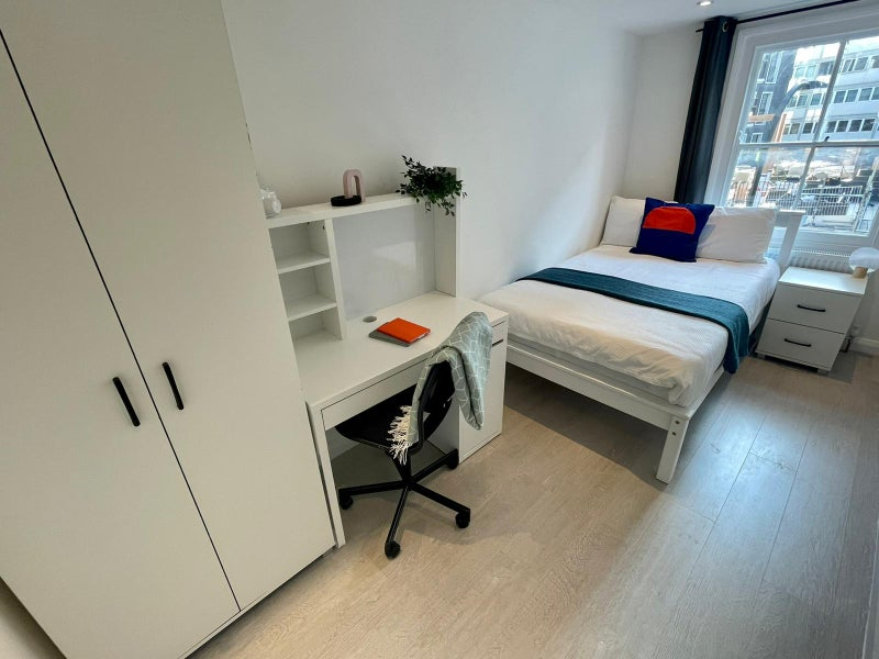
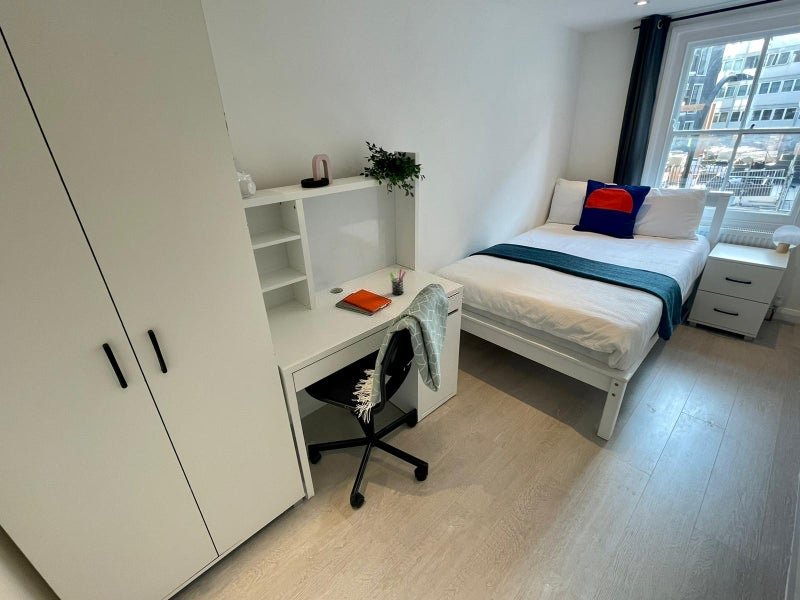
+ pen holder (396, 281)
